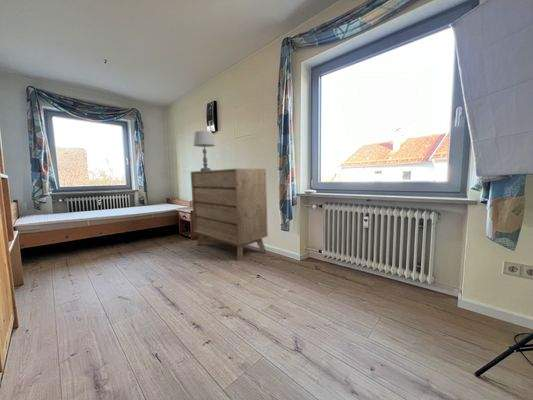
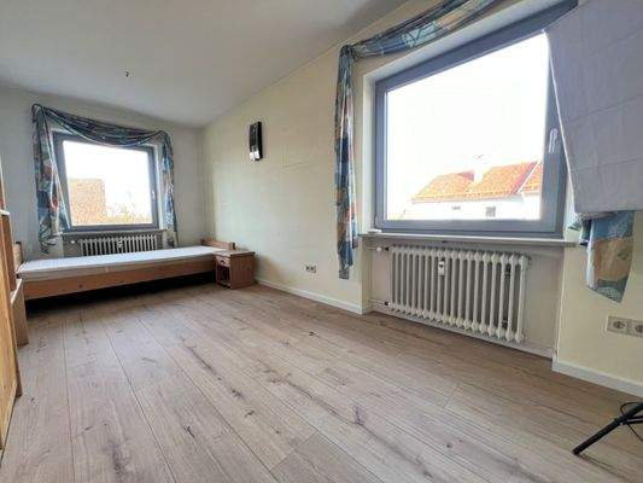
- dresser (227, 209)
- table lamp (204, 151)
